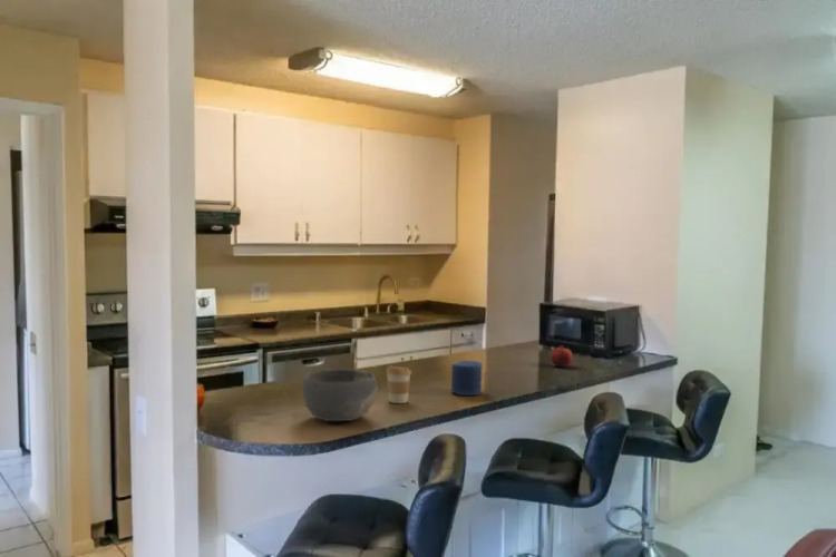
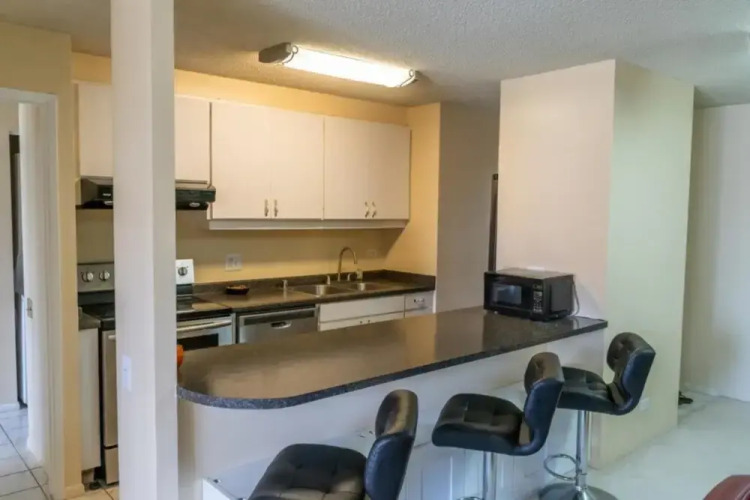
- coffee cup (398, 383)
- candle (466, 377)
- bowl (339, 397)
- fruit (561, 355)
